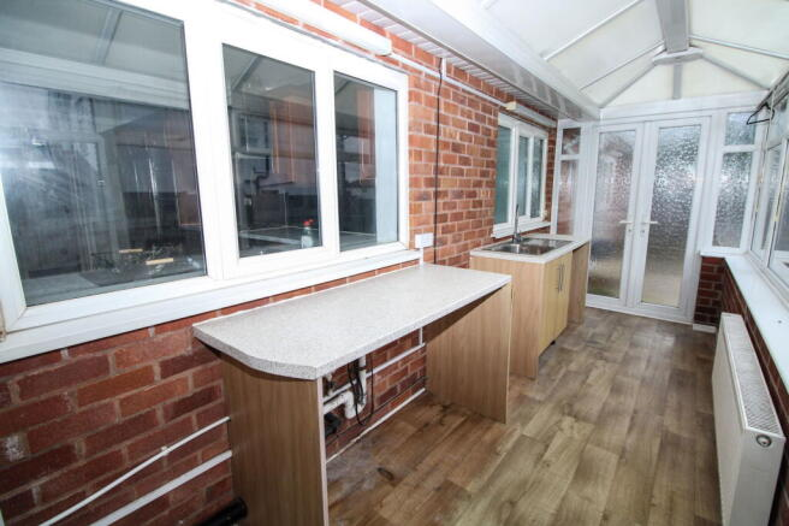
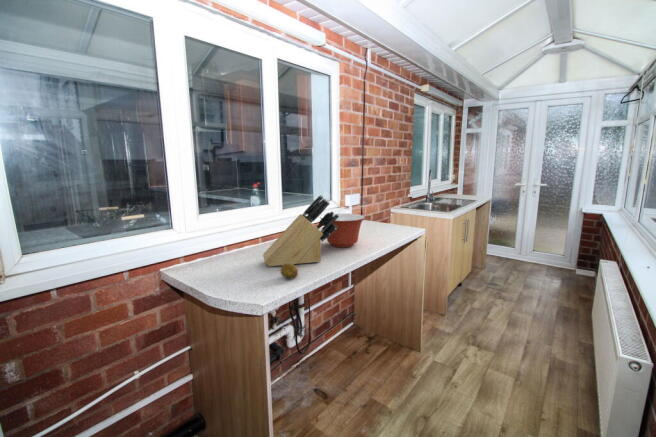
+ fruit (289, 270)
+ mixing bowl (342, 230)
+ knife block (300, 229)
